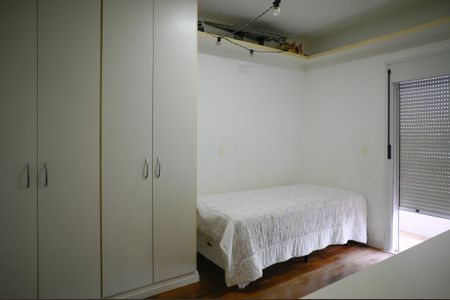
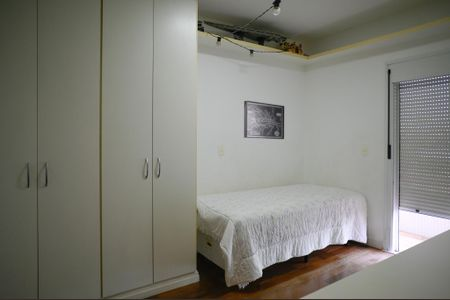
+ wall art (265, 121)
